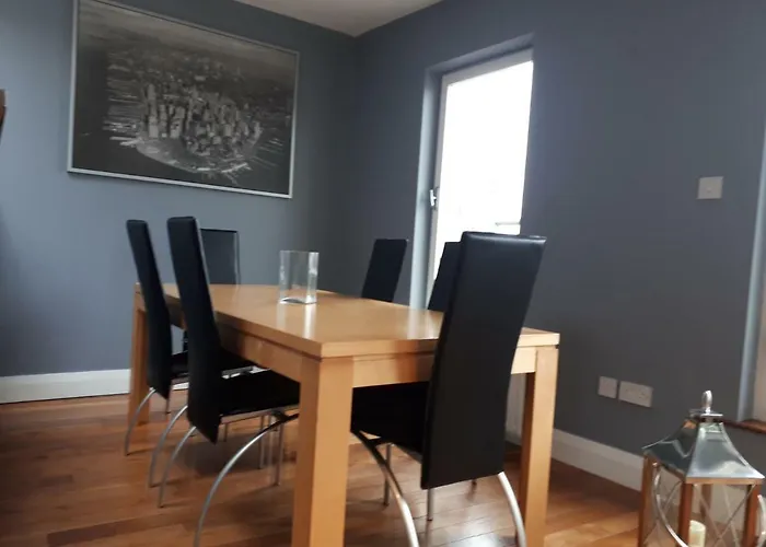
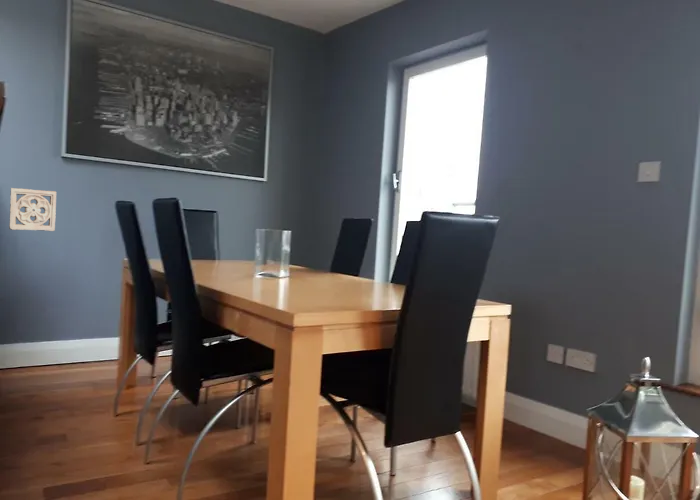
+ wall ornament (32, 210)
